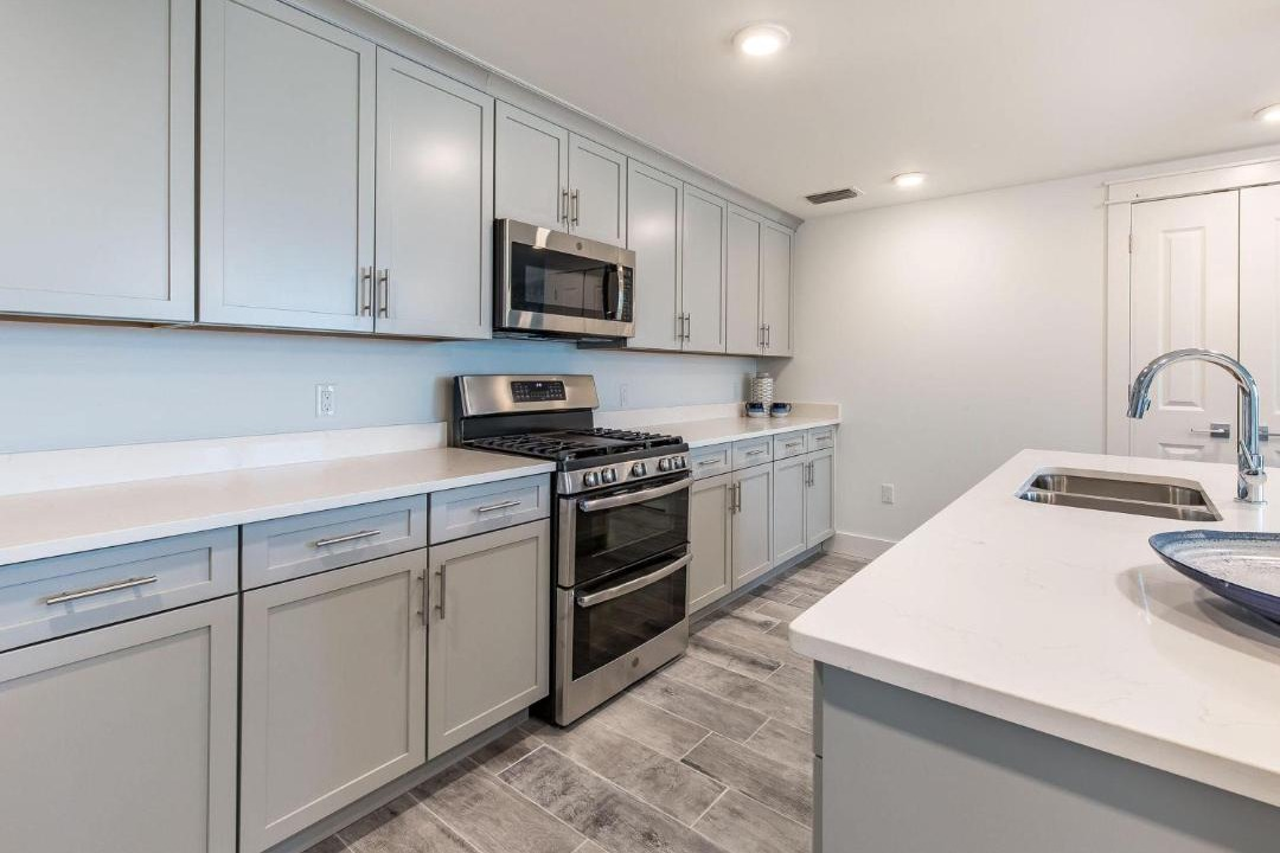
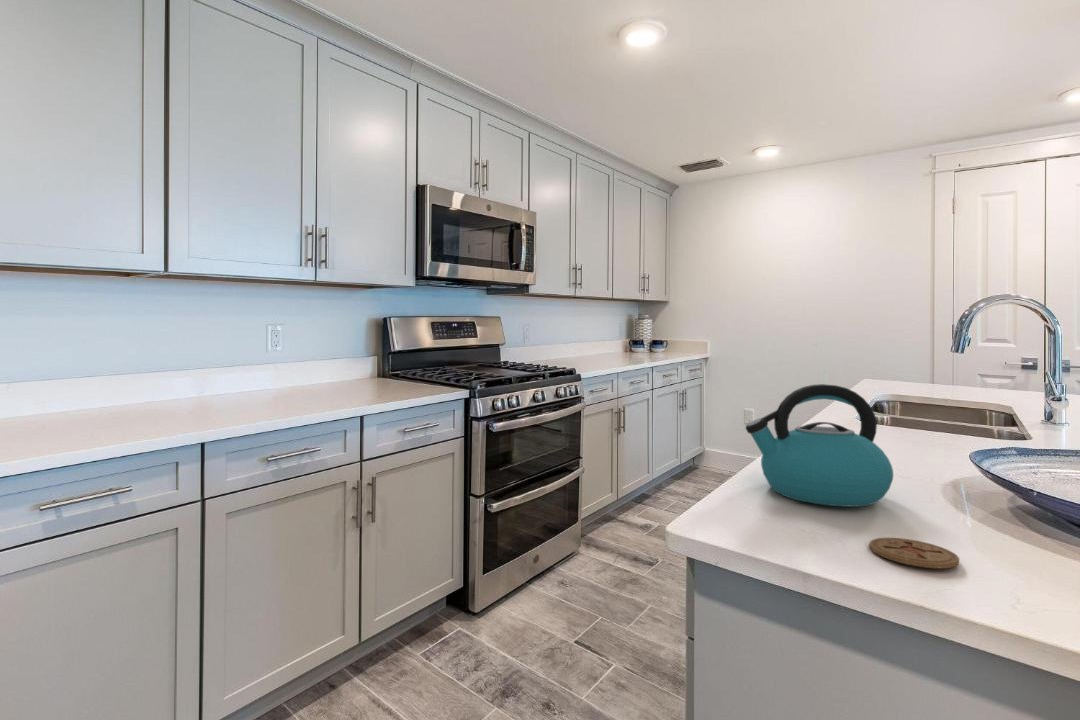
+ coaster (912, 551)
+ kettle (815, 439)
